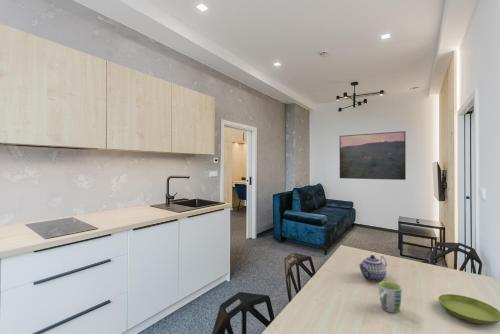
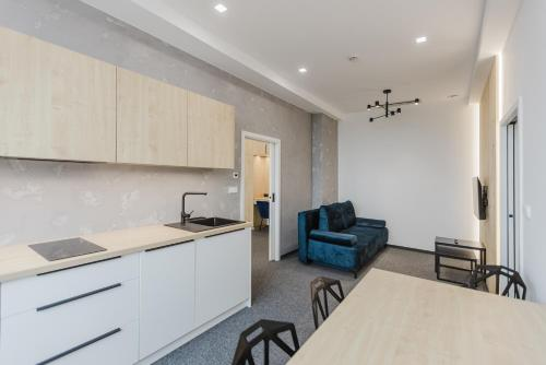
- saucer (468, 309)
- teapot (373, 266)
- mug (388, 297)
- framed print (370, 156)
